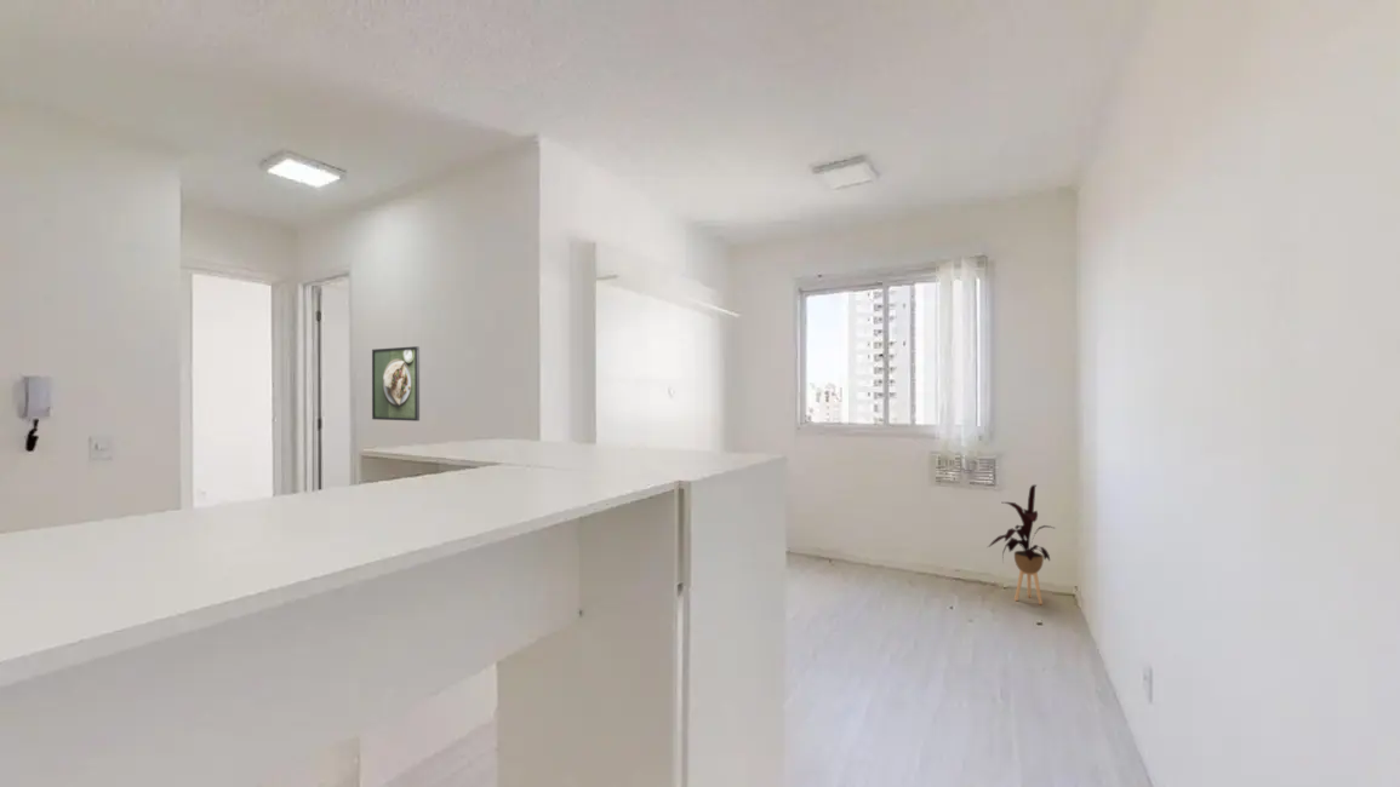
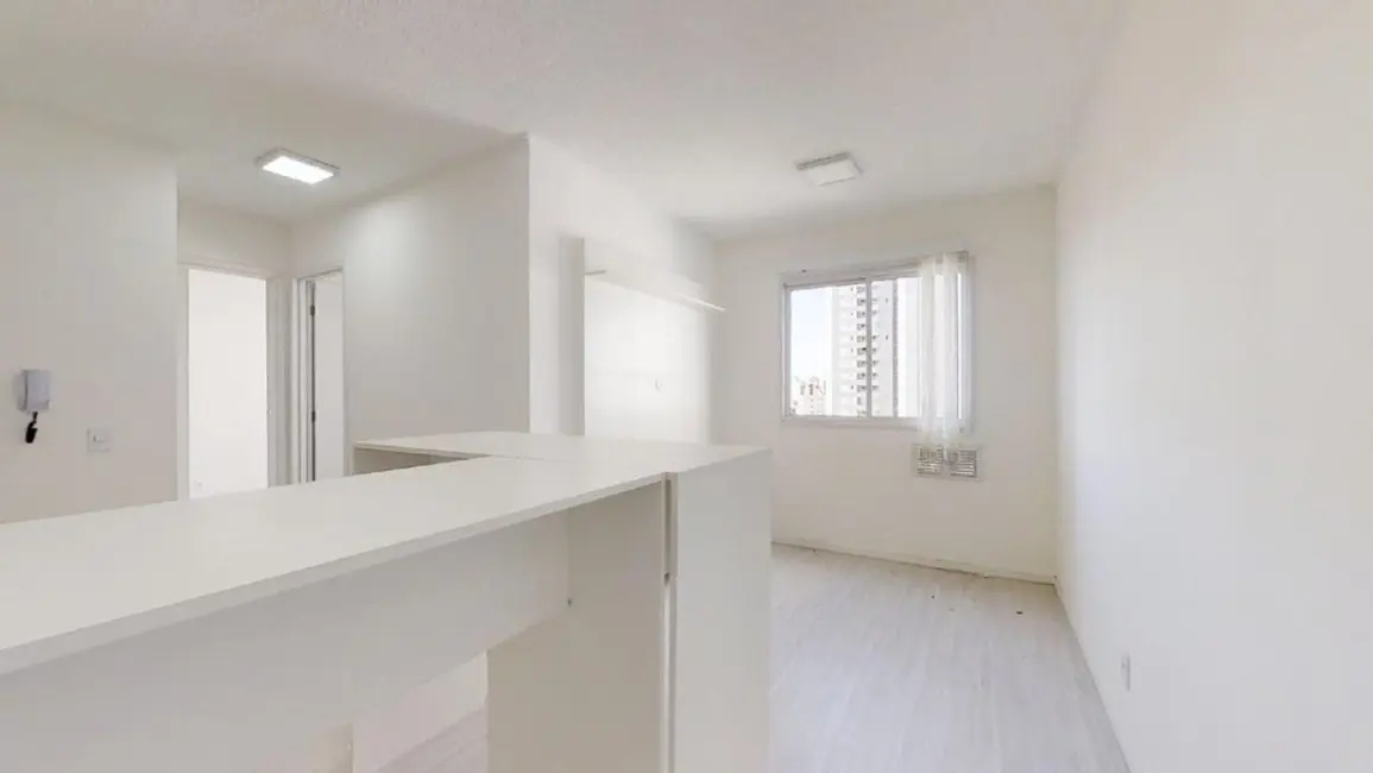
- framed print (395, 384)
- house plant (1021, 541)
